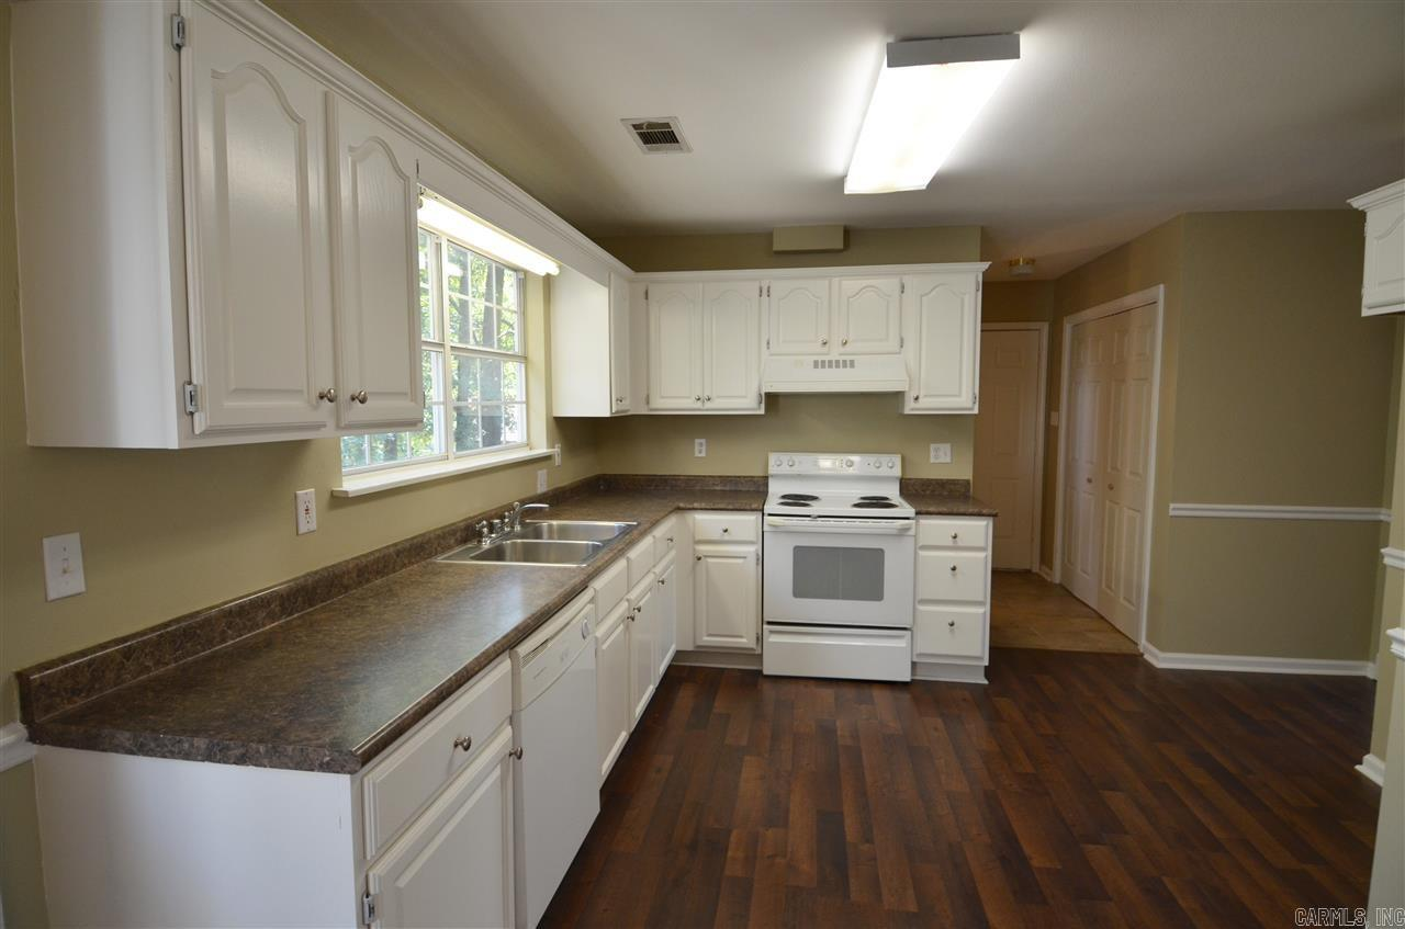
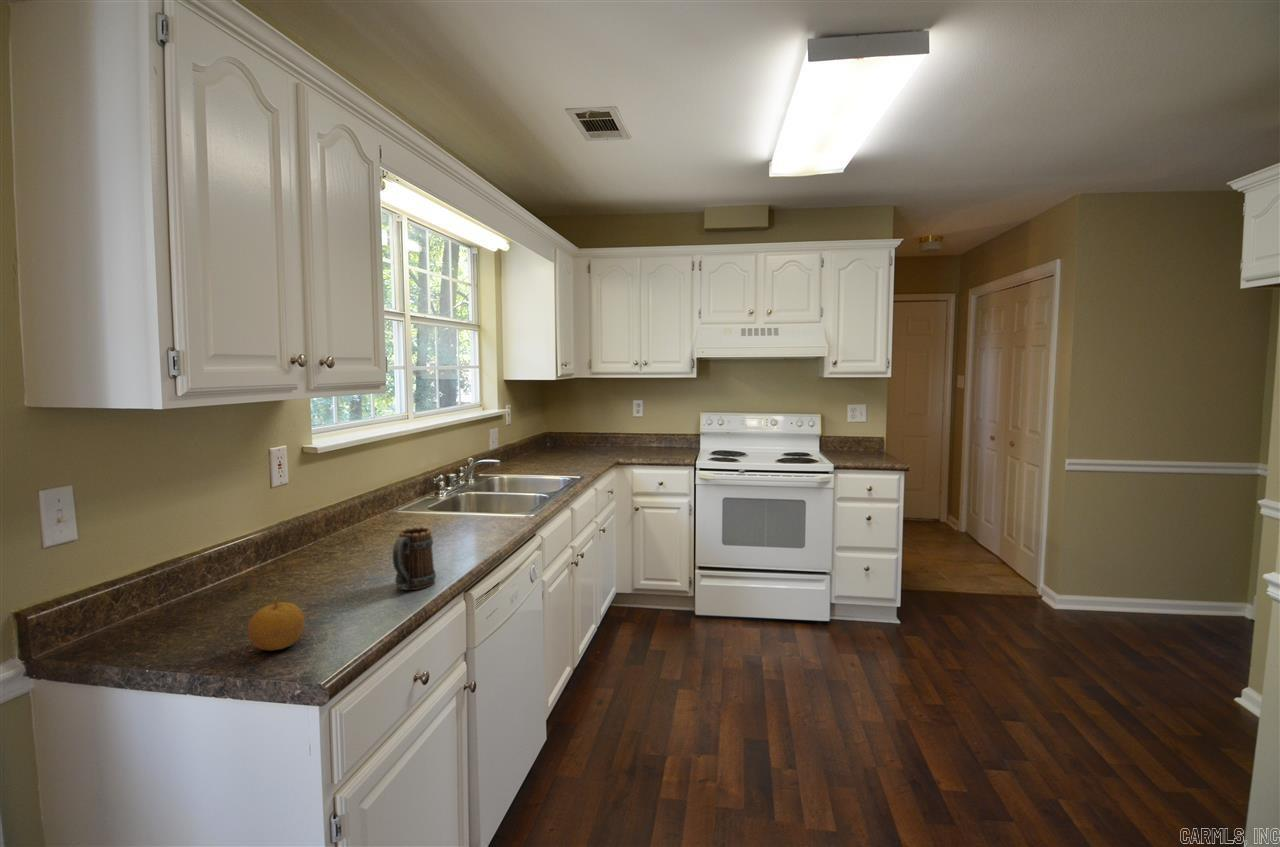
+ fruit (276, 621)
+ mug (411, 559)
